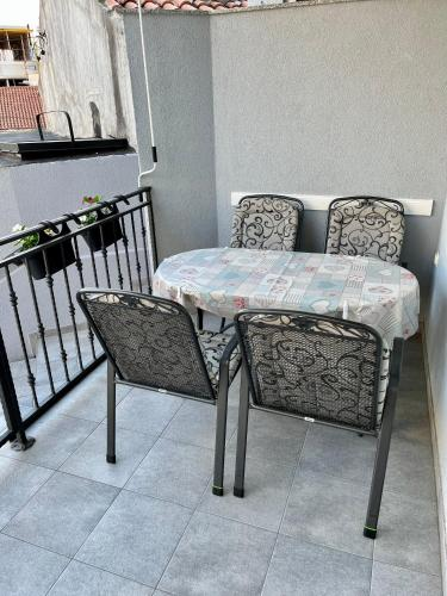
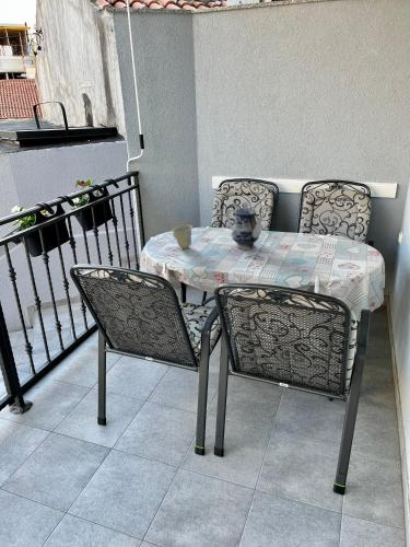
+ teapot (245, 224)
+ cup (181, 236)
